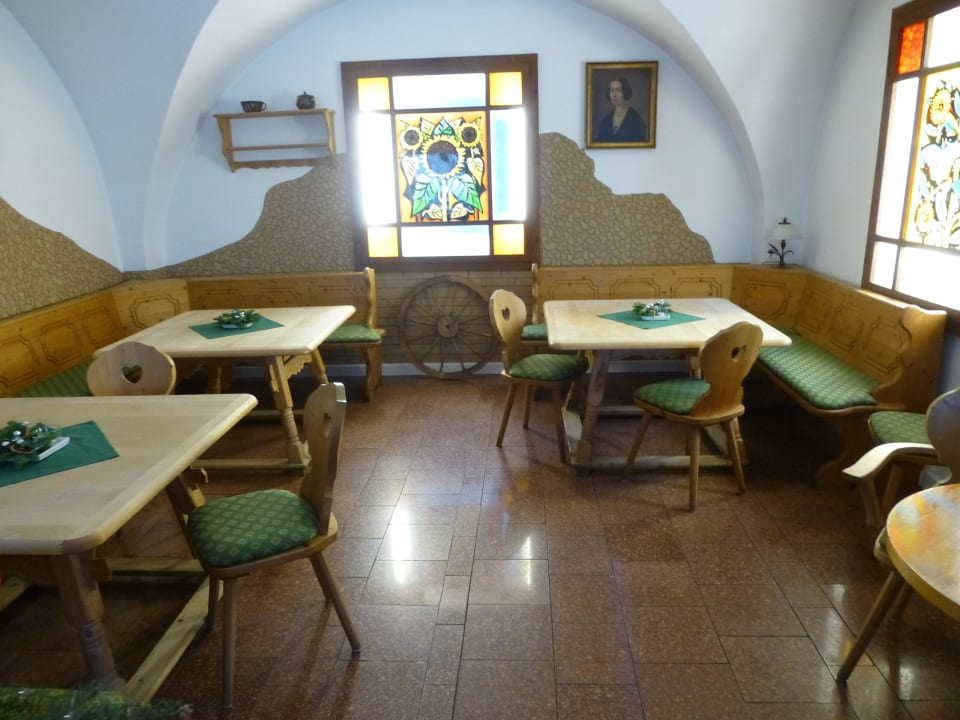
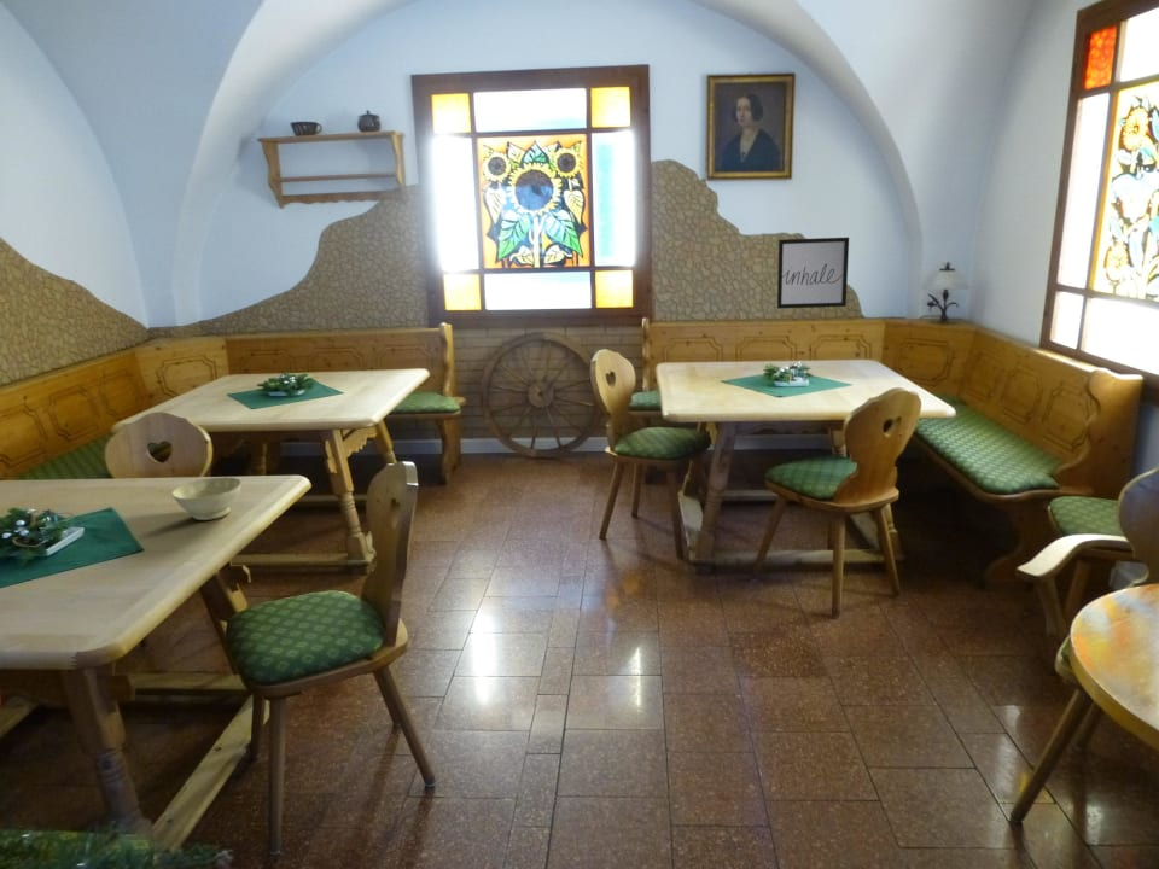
+ bowl (209, 500)
+ wall art (813, 273)
